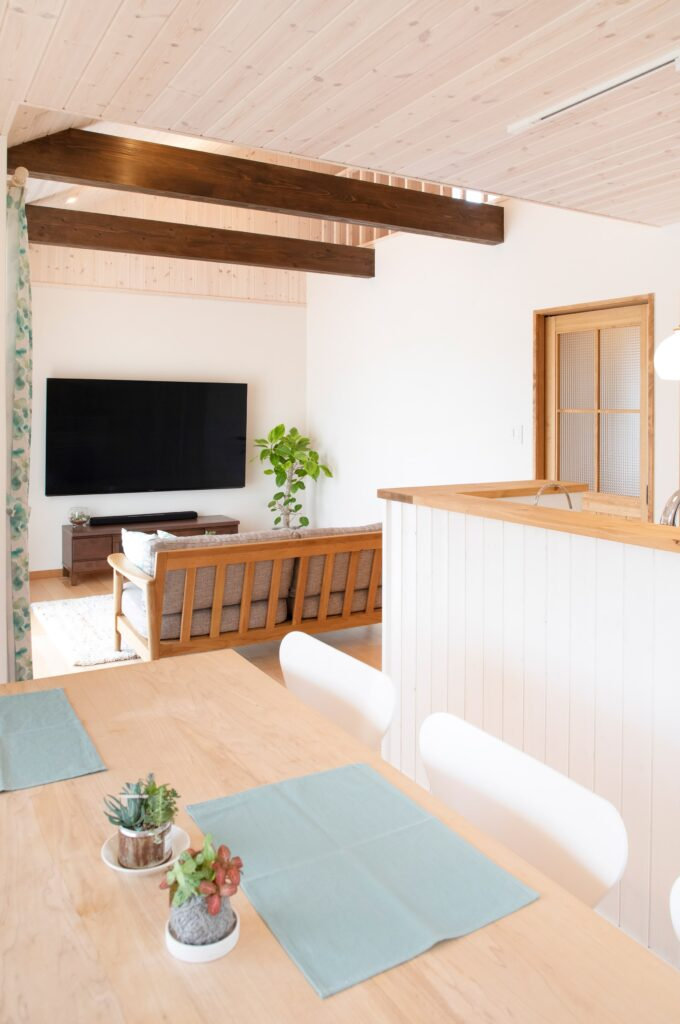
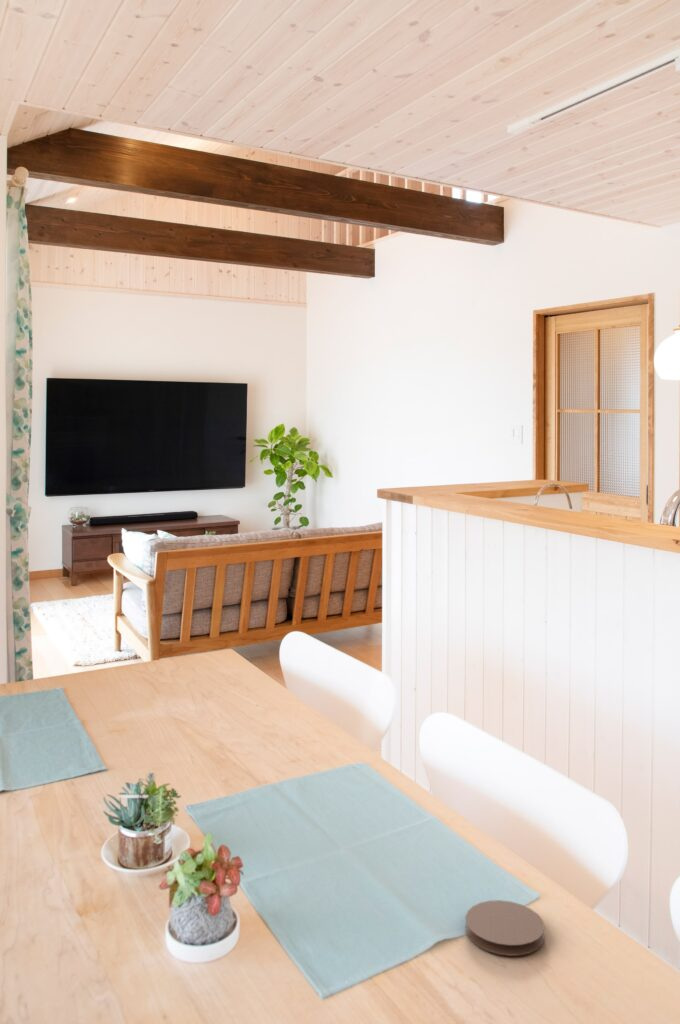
+ coaster (504, 926)
